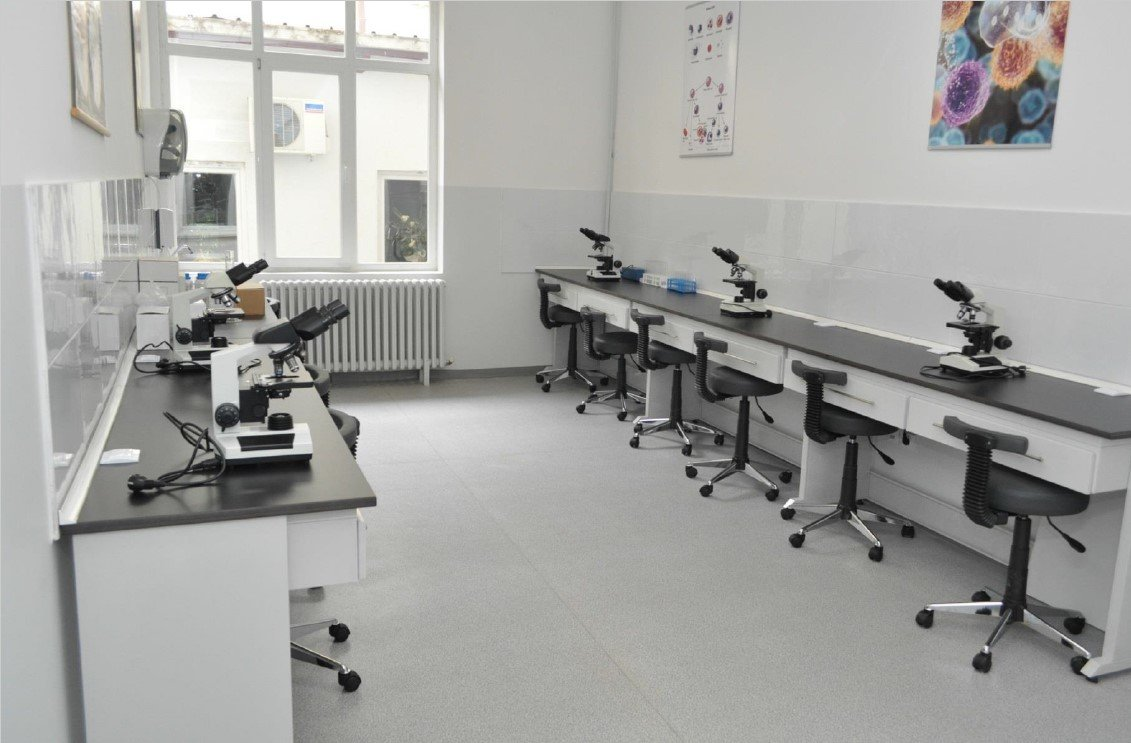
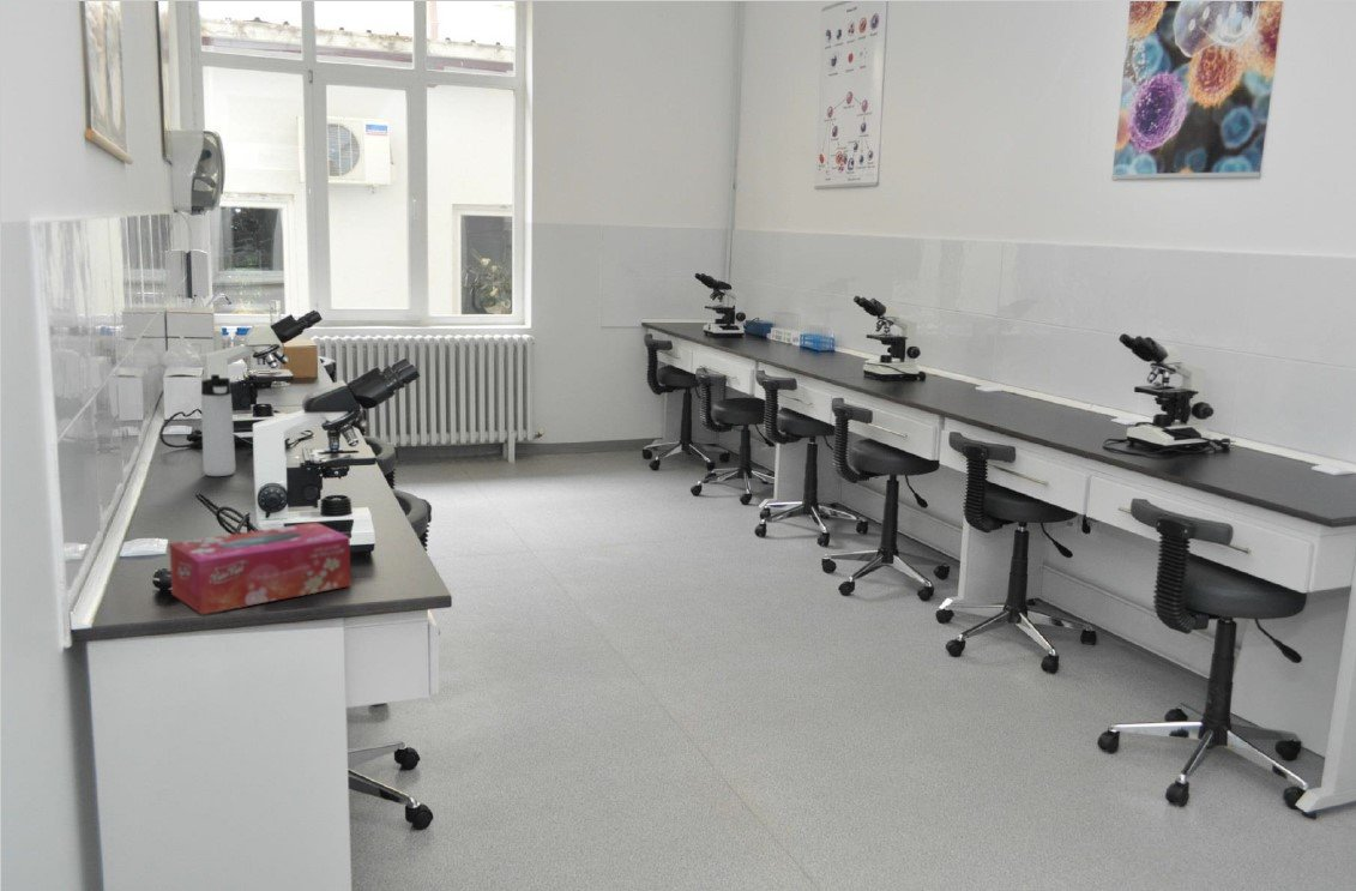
+ tissue box (261, 565)
+ thermos bottle (218, 426)
